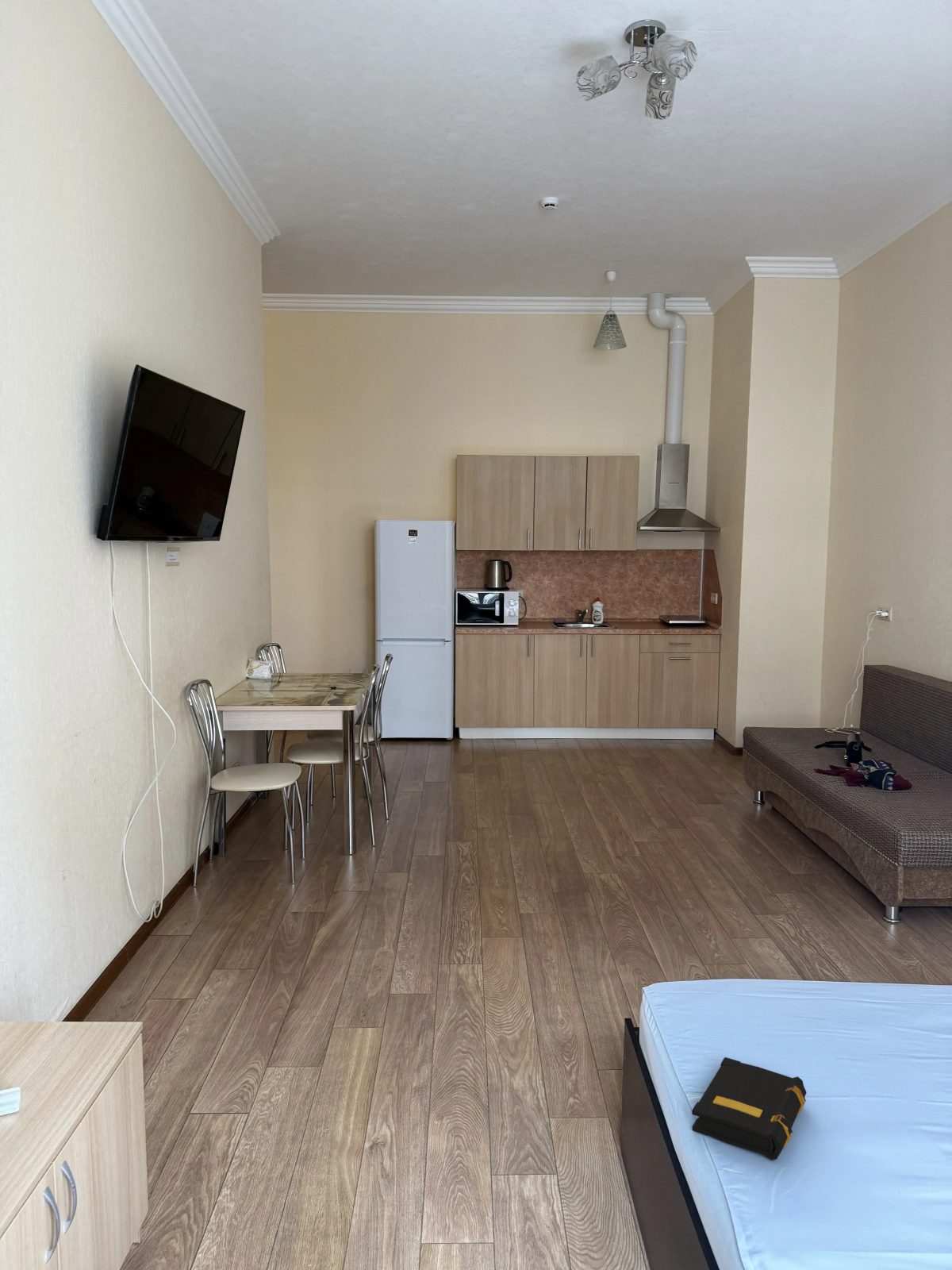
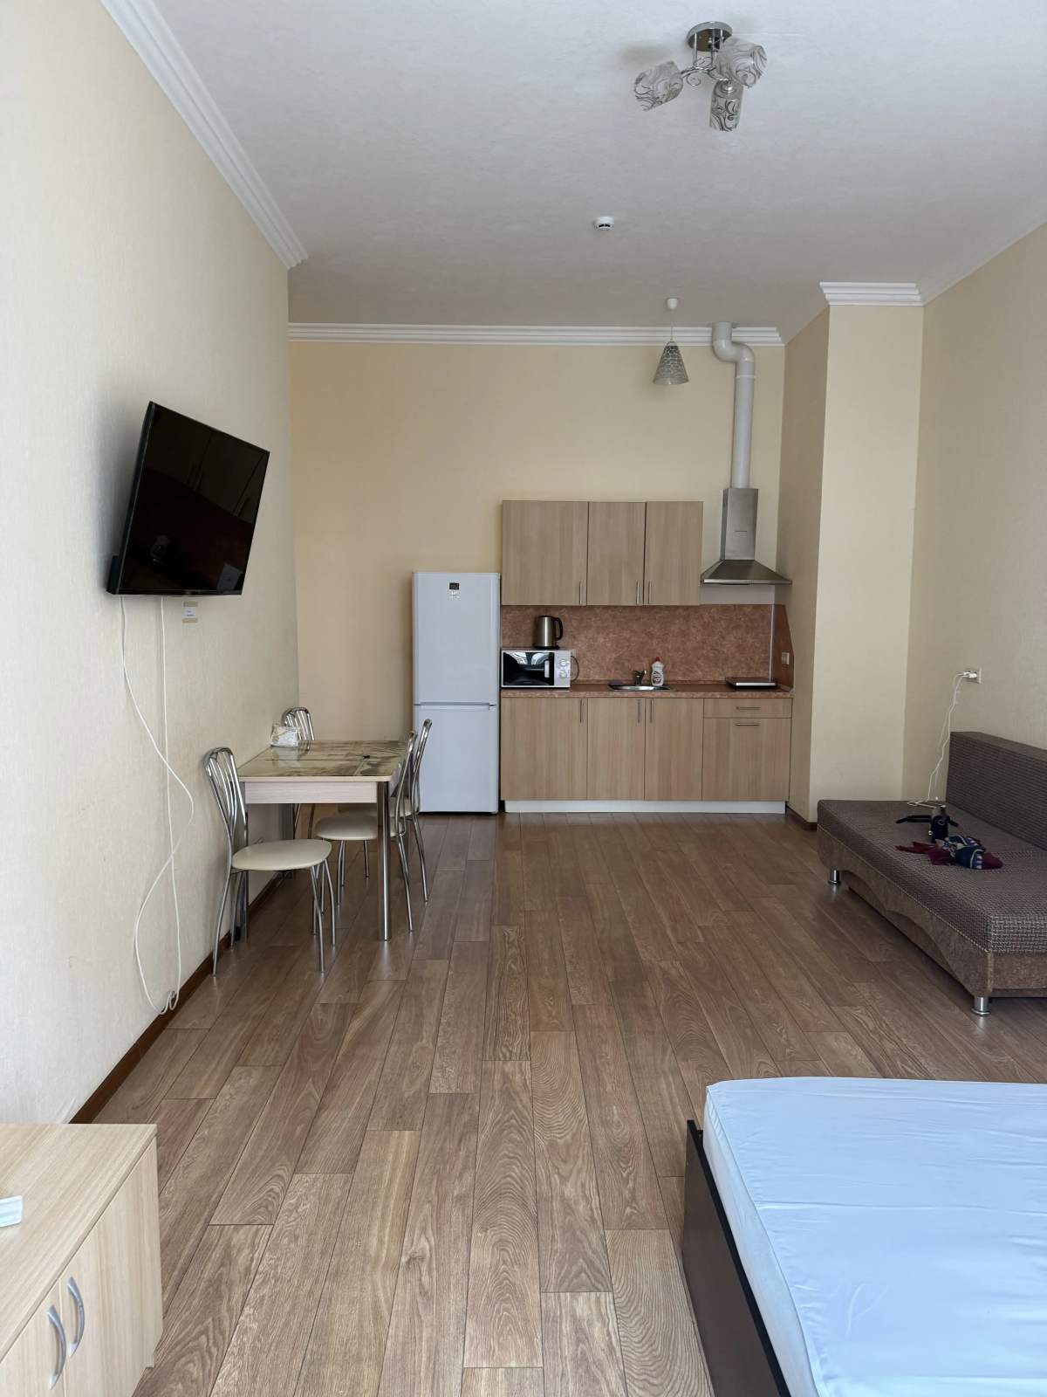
- book (754, 1099)
